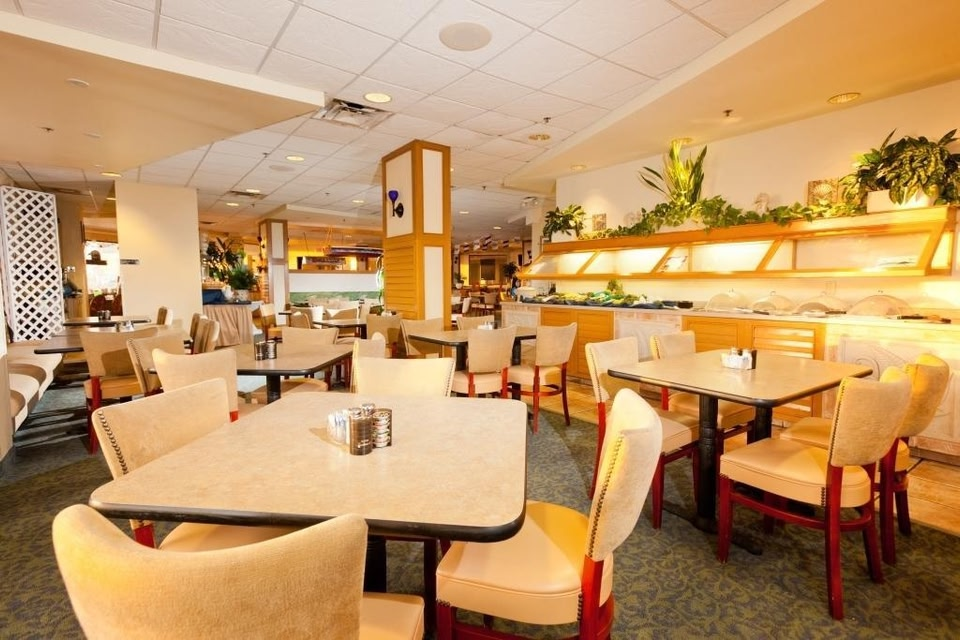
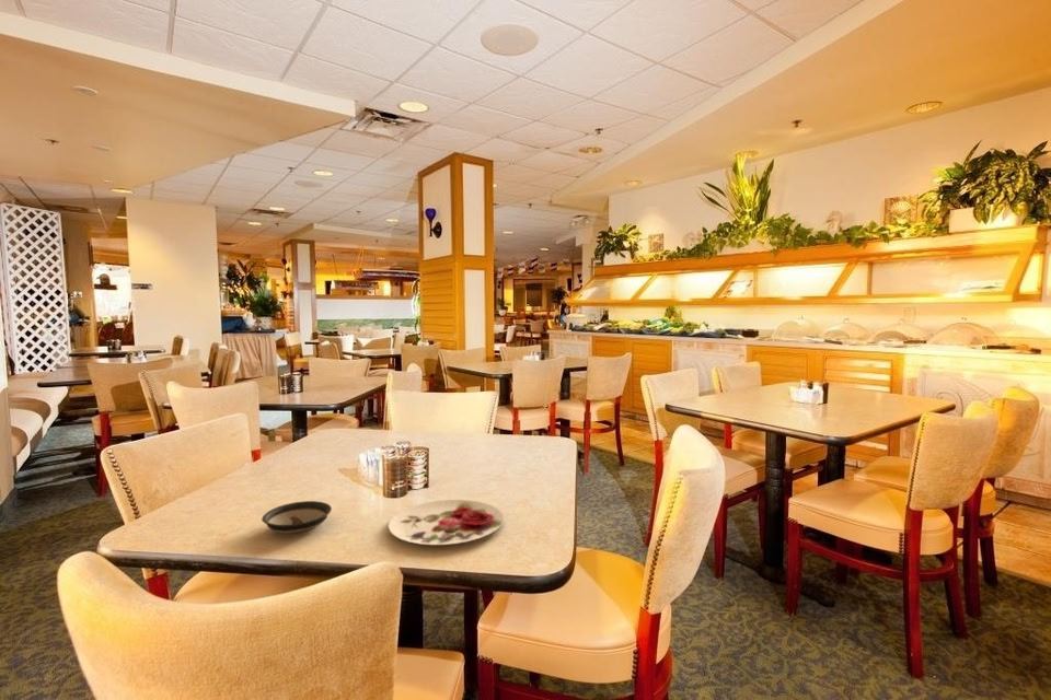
+ saucer (298, 520)
+ plate (447, 518)
